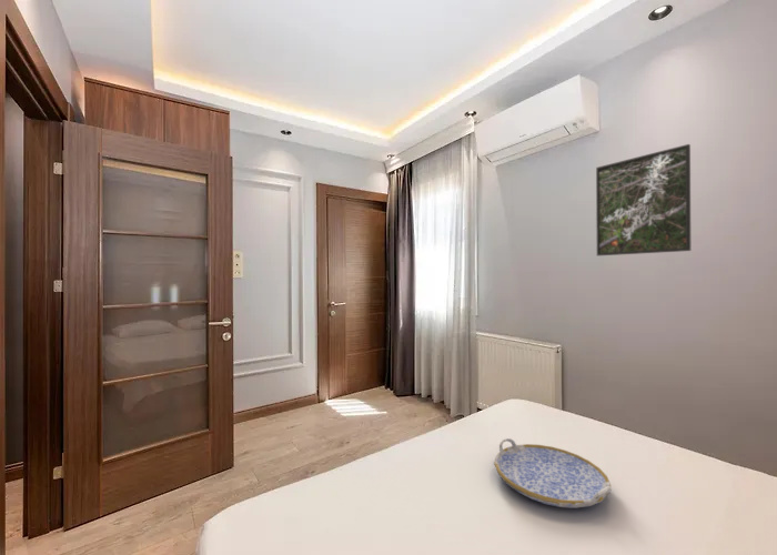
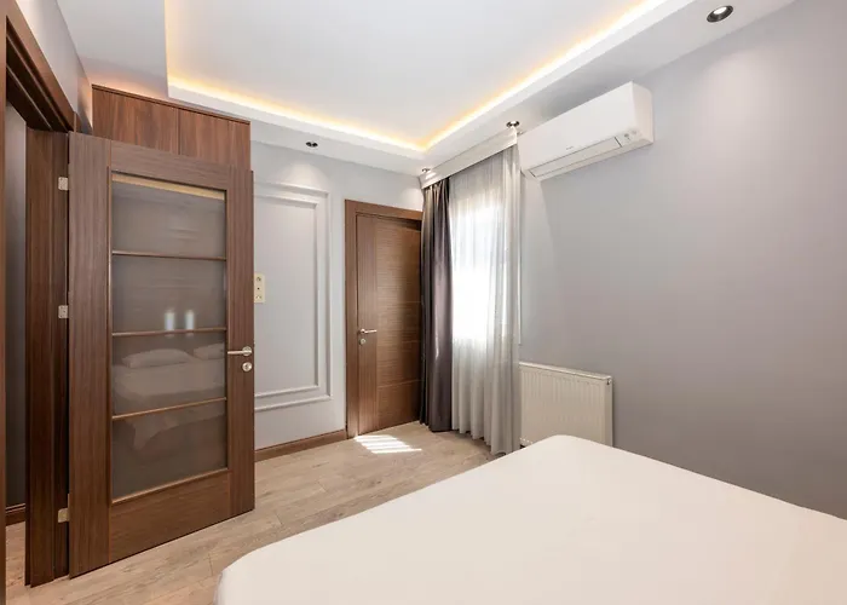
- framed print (638, 204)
- serving tray (548, 471)
